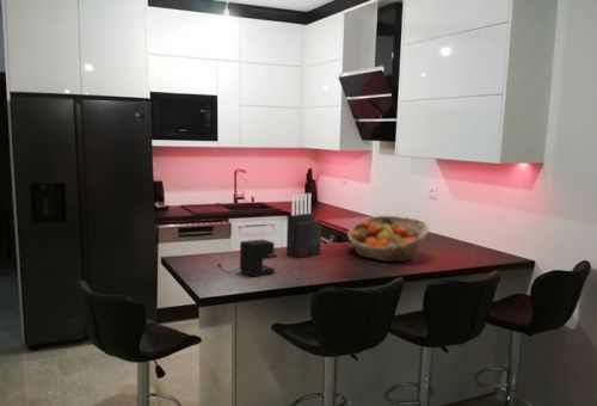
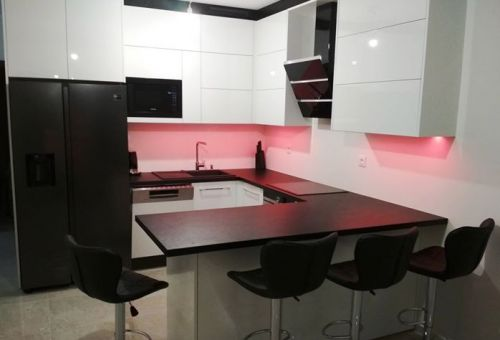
- knife block (306, 224)
- fruit basket (387, 236)
- coffee maker (246, 253)
